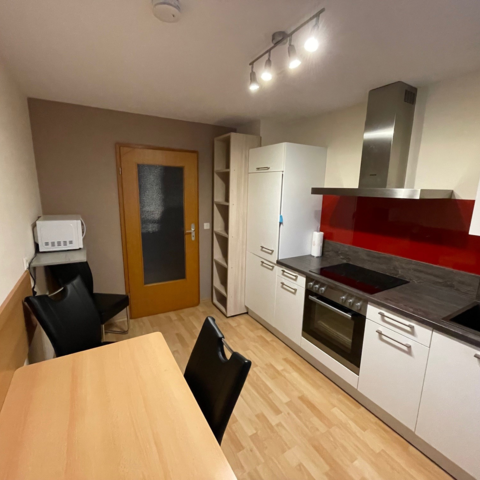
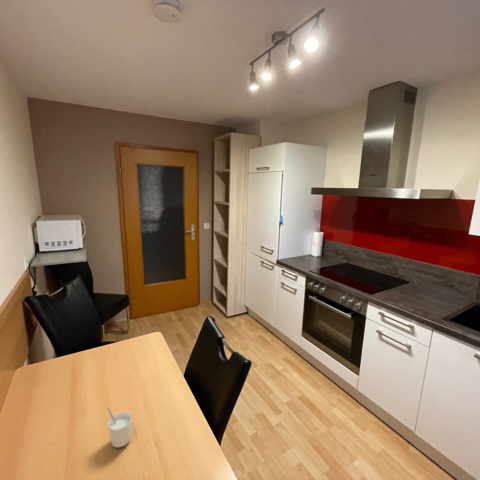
+ cup (119, 426)
